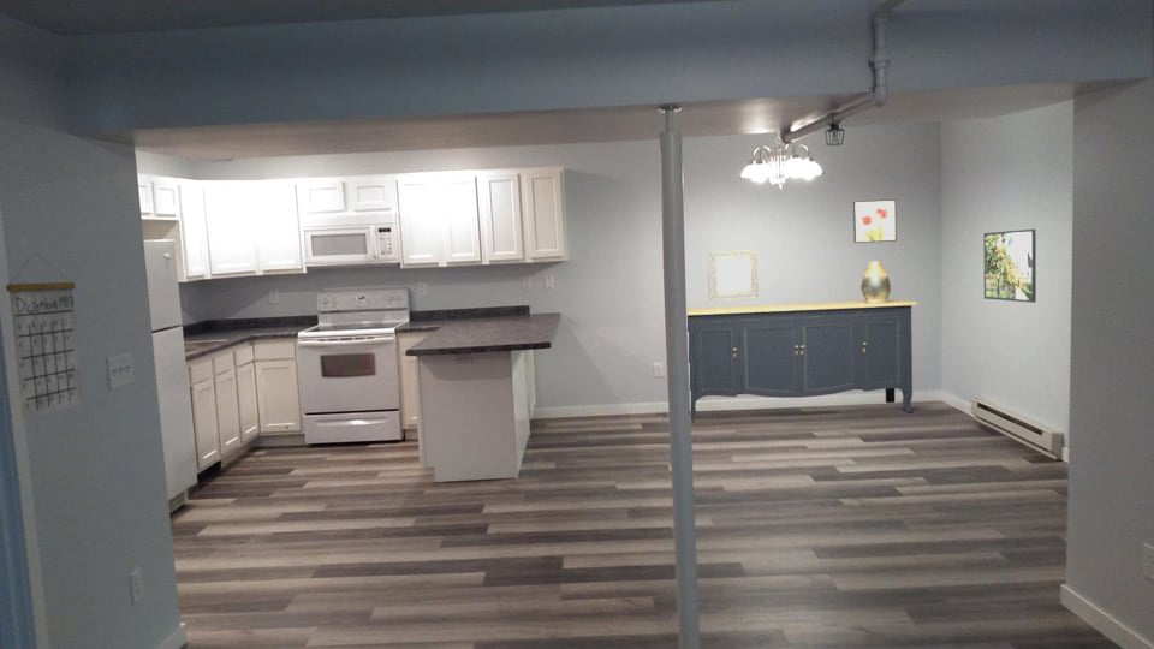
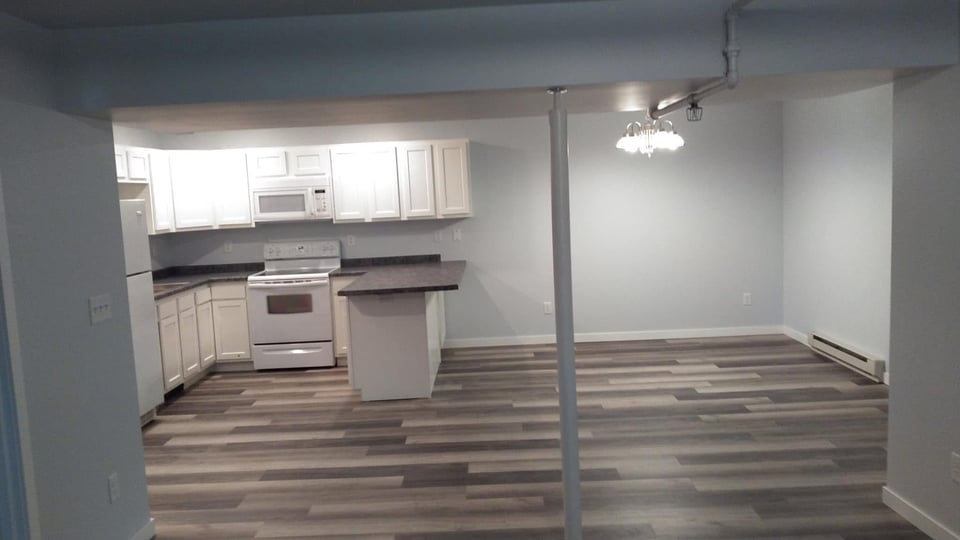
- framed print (1007, 266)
- home mirror (732, 275)
- sideboard (792, 358)
- wall art (874, 221)
- ceramic vessel (875, 281)
- calendar (46, 332)
